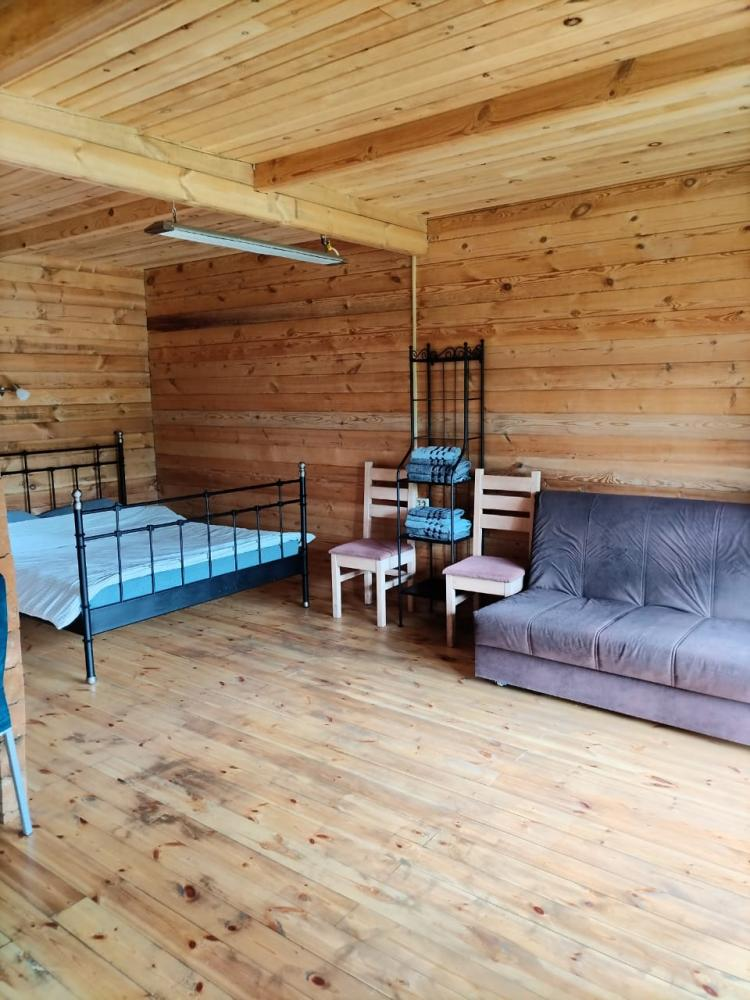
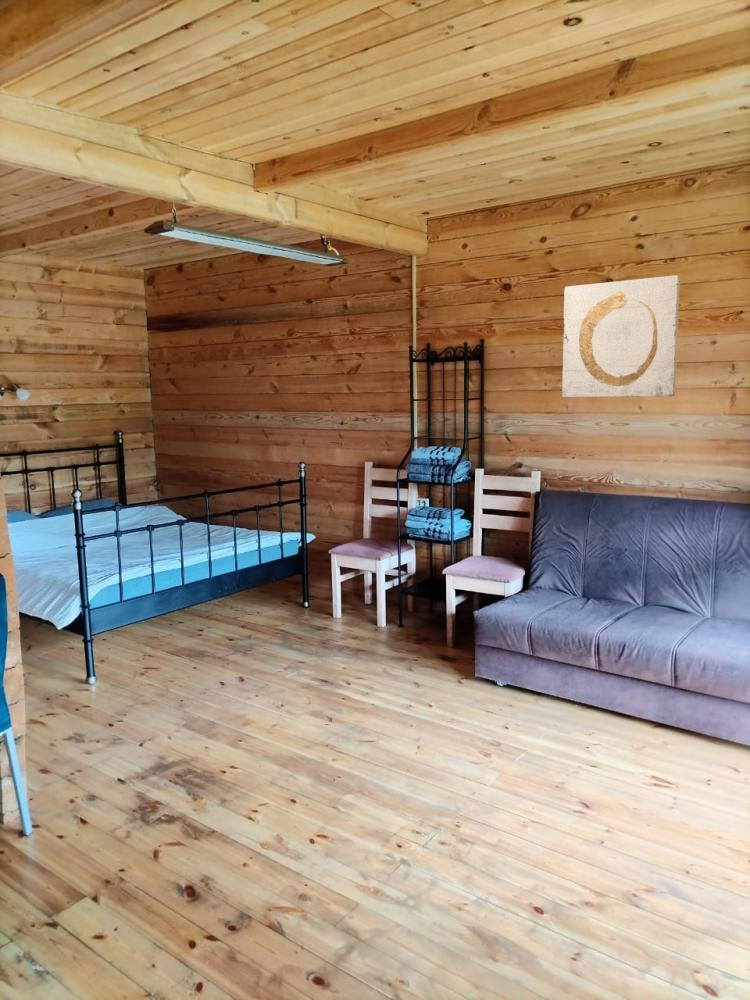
+ wall art (618, 339)
